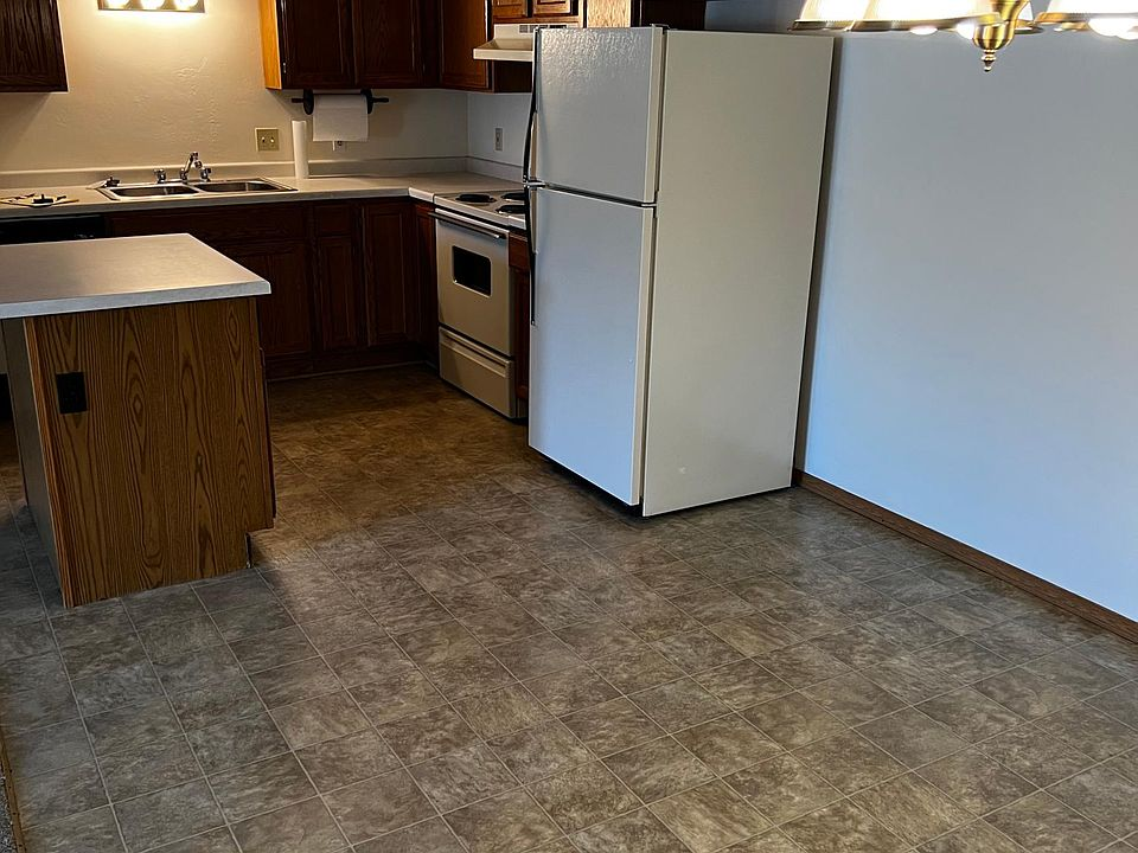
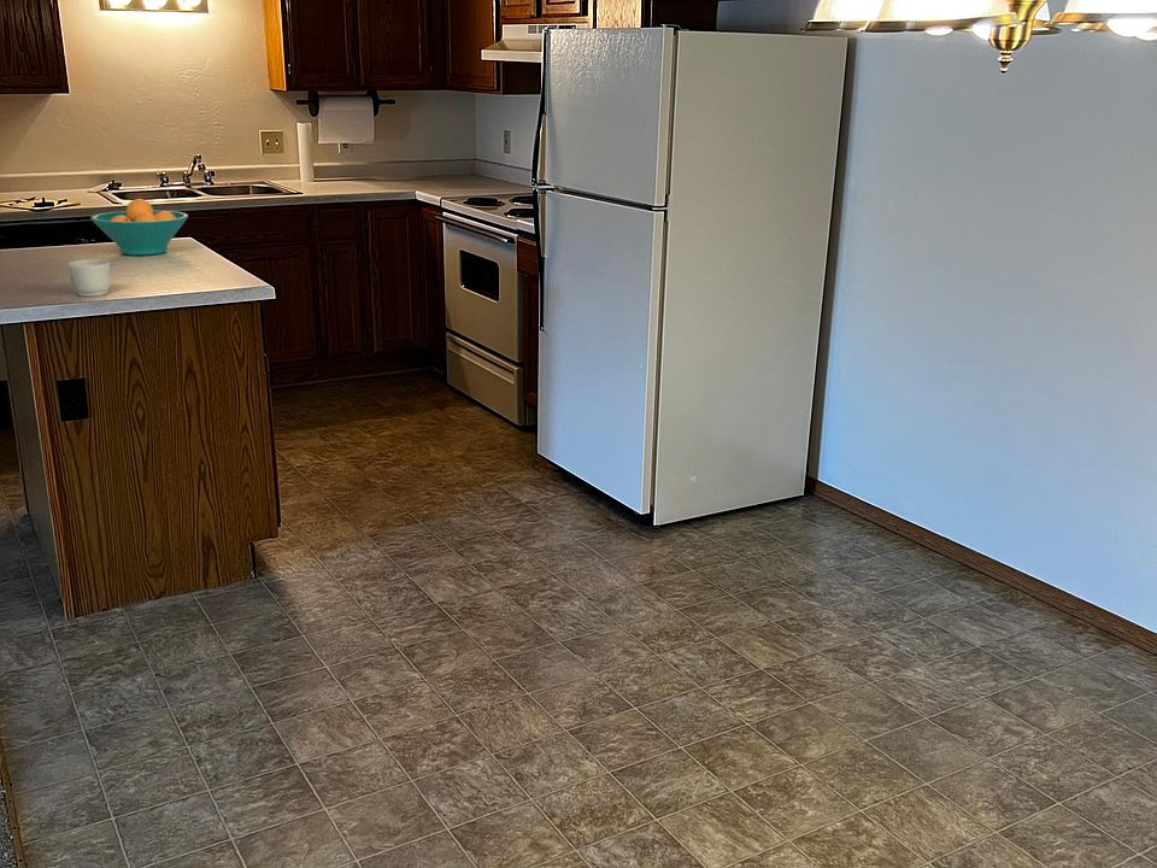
+ mug (89, 276)
+ fruit bowl (141, 225)
